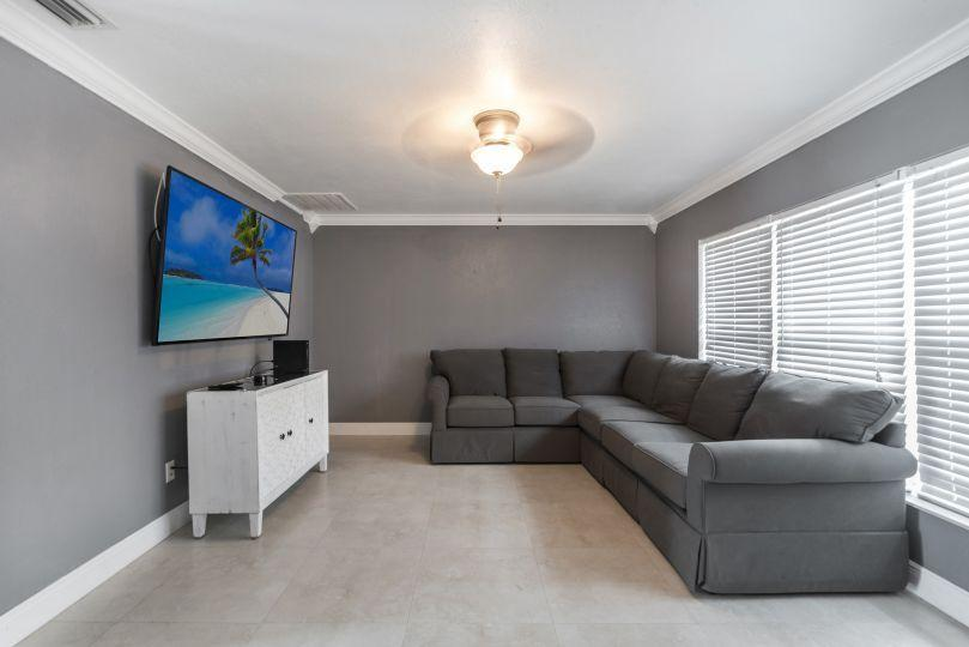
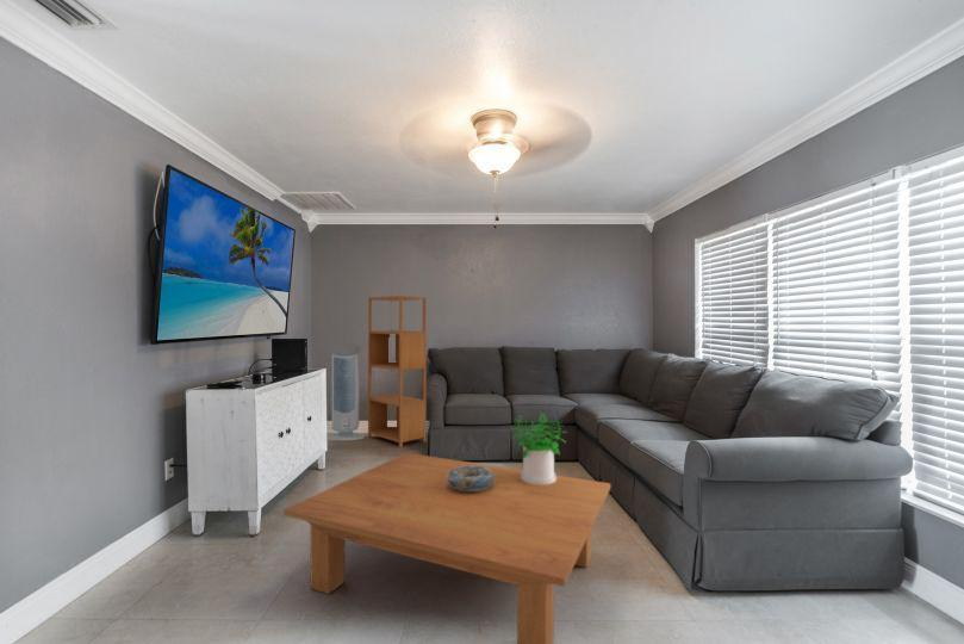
+ bookshelf (396, 367)
+ coffee table (459, 533)
+ potted plant (539, 447)
+ decorative bowl (471, 477)
+ air purifier (346, 390)
